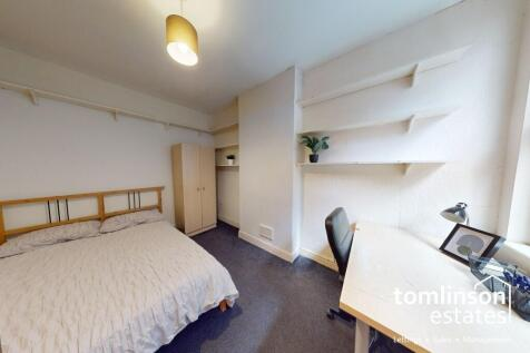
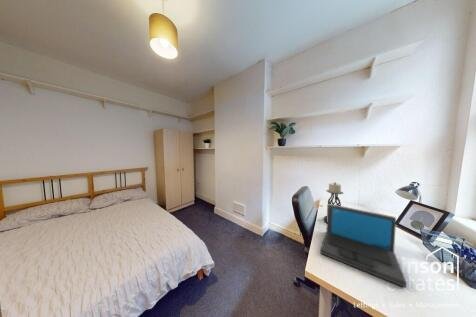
+ laptop (357, 235)
+ candle holder (334, 202)
